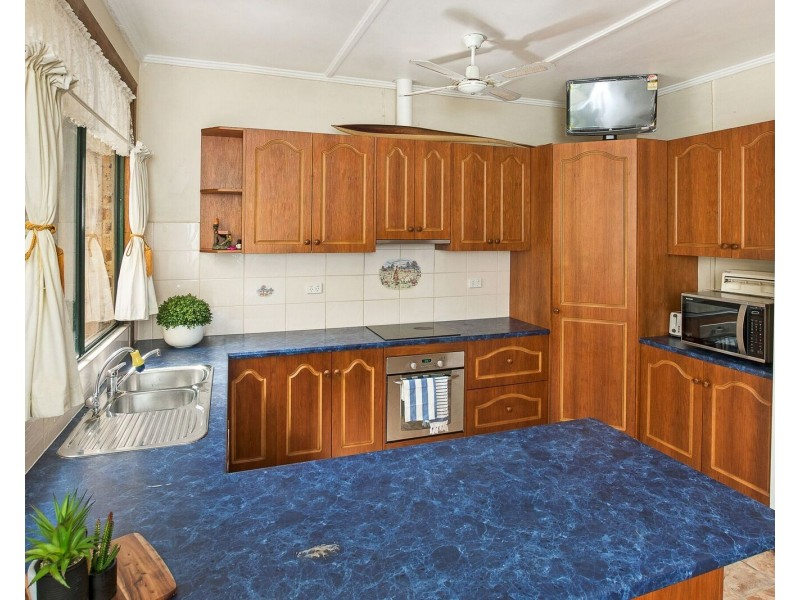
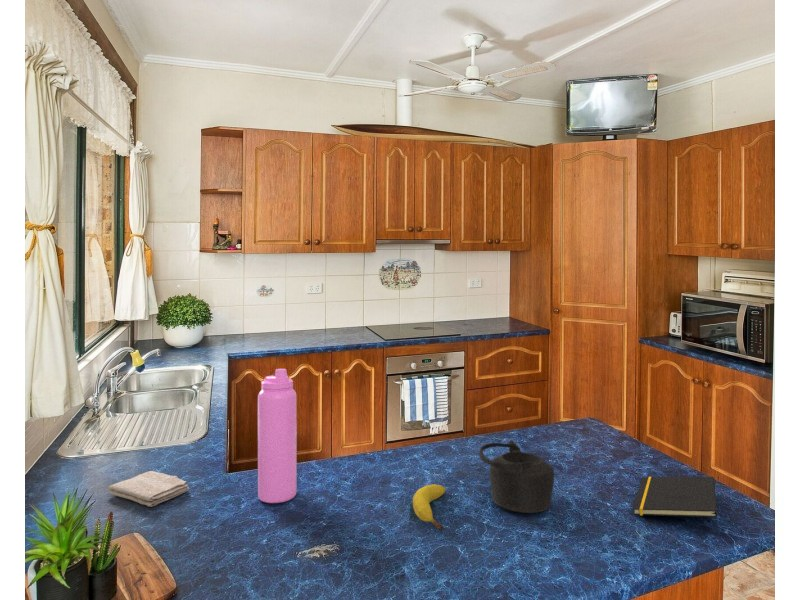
+ washcloth (149, 487)
+ fruit (430, 499)
+ water bottle (277, 432)
+ notepad (675, 494)
+ teapot (516, 474)
